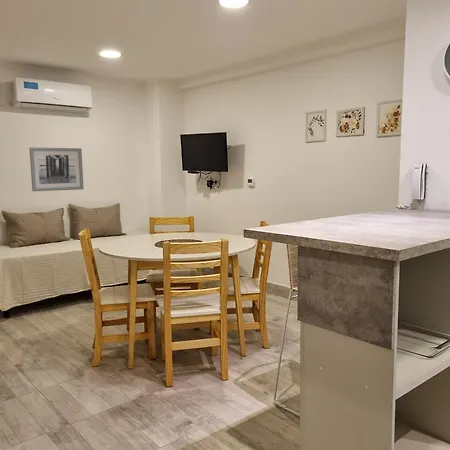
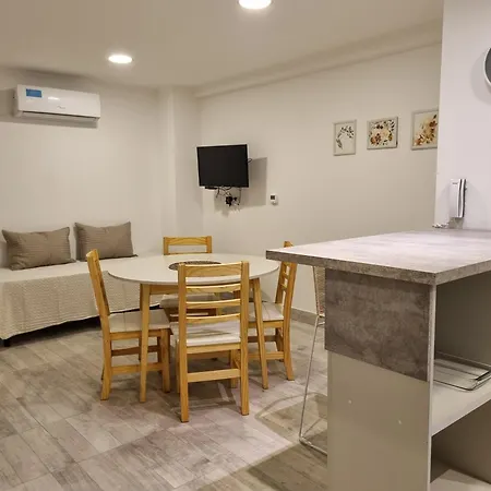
- wall art (57, 169)
